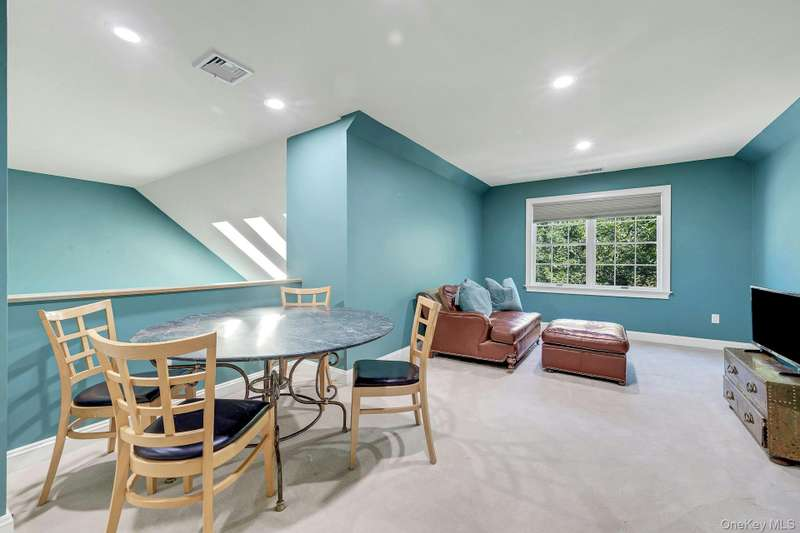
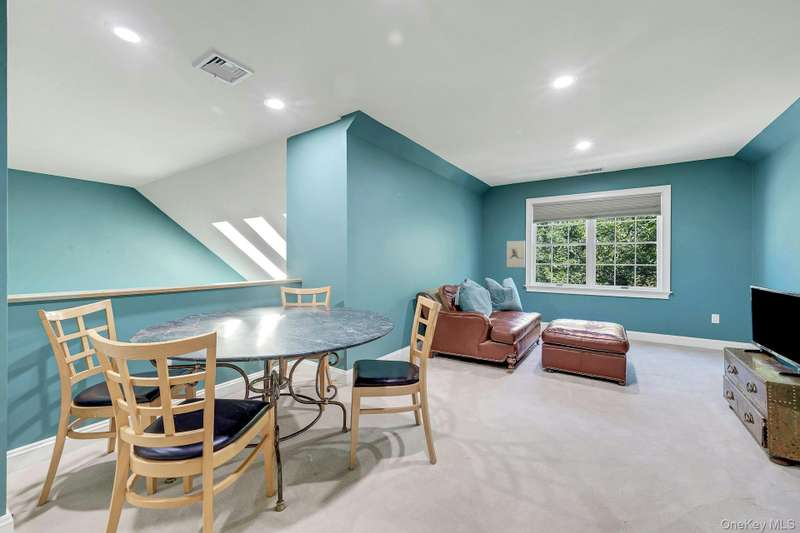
+ wall sculpture (515, 254)
